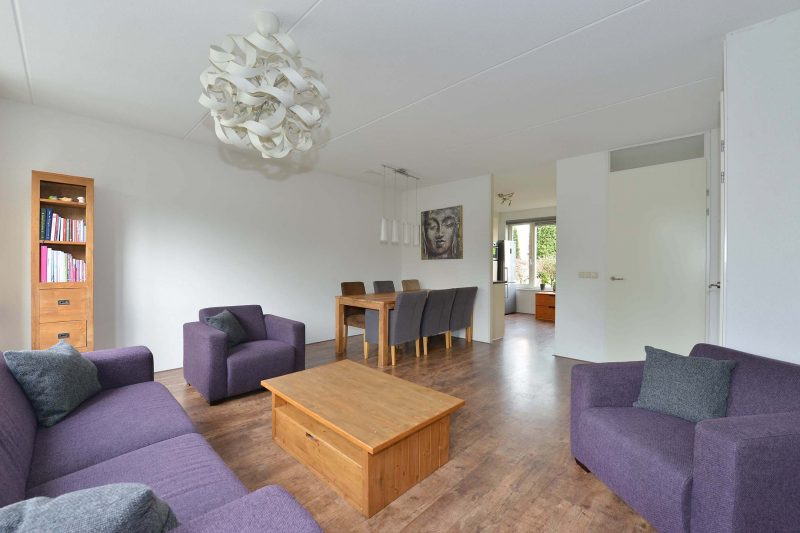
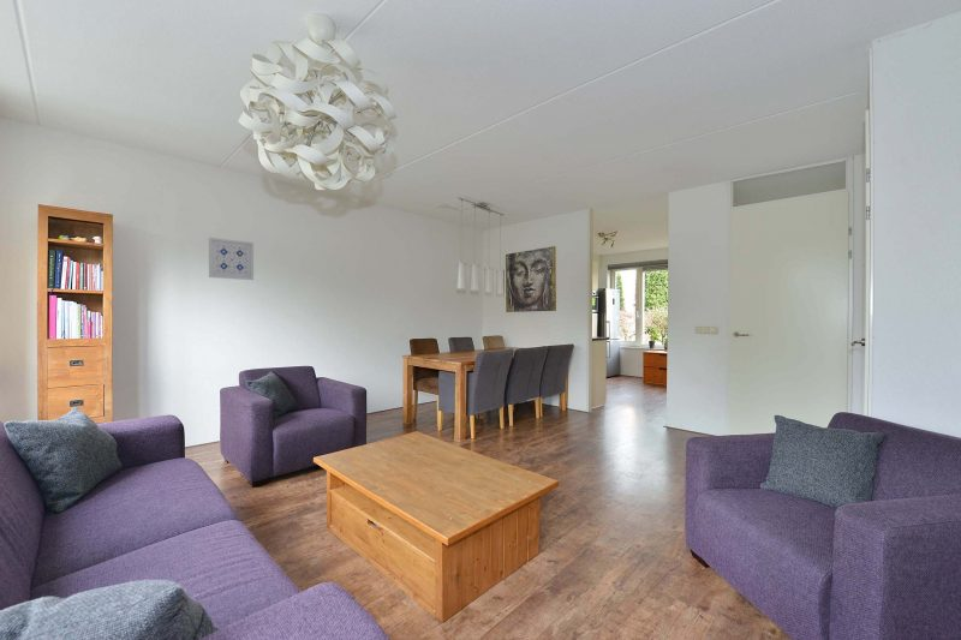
+ wall art (232, 259)
